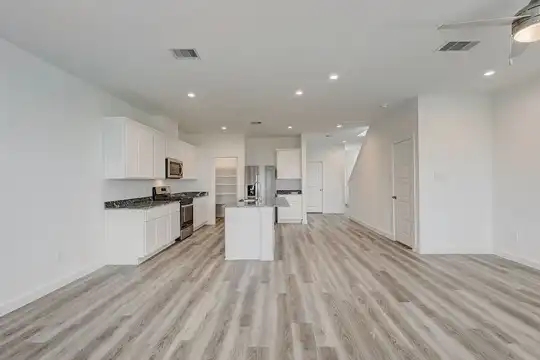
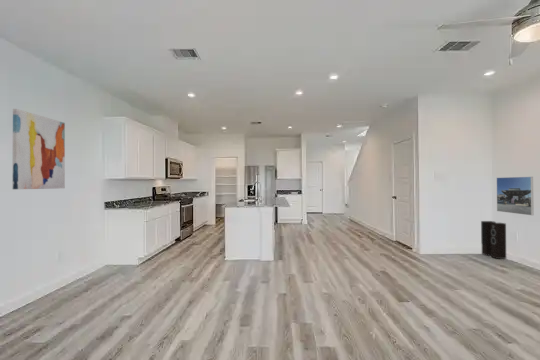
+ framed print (513, 195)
+ stereo (493, 239)
+ wall art (41, 152)
